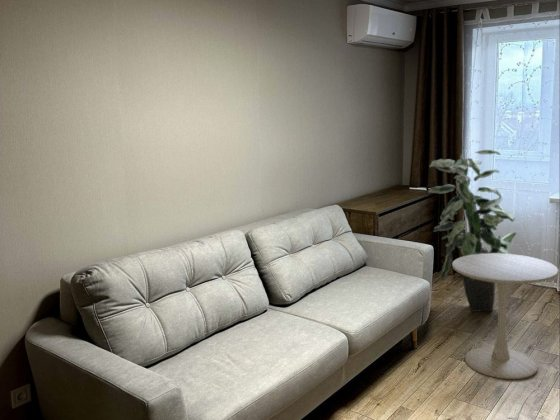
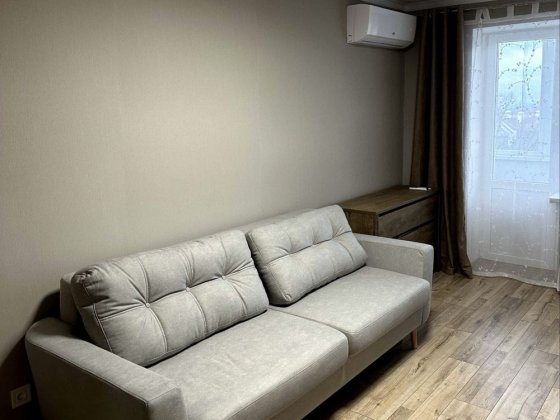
- indoor plant (475, 232)
- side table (501, 315)
